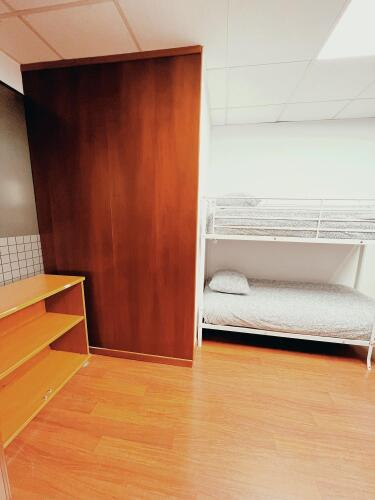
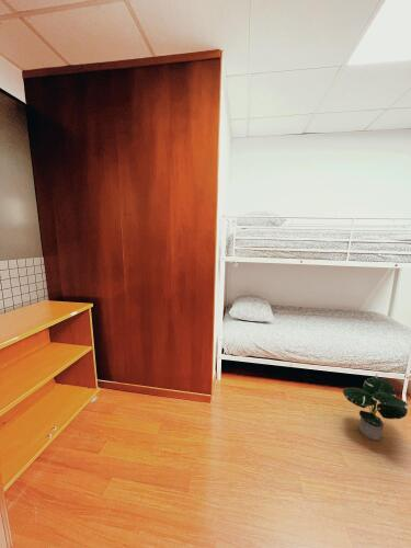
+ potted plant (372, 410)
